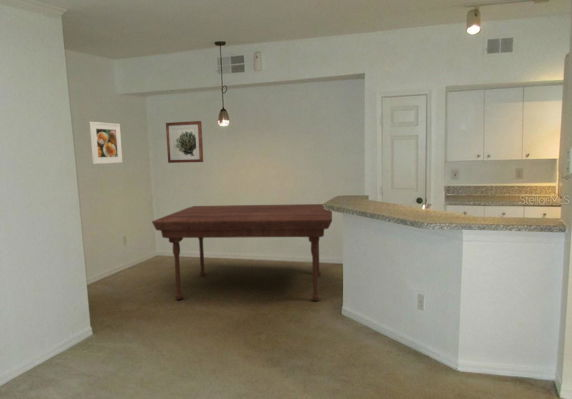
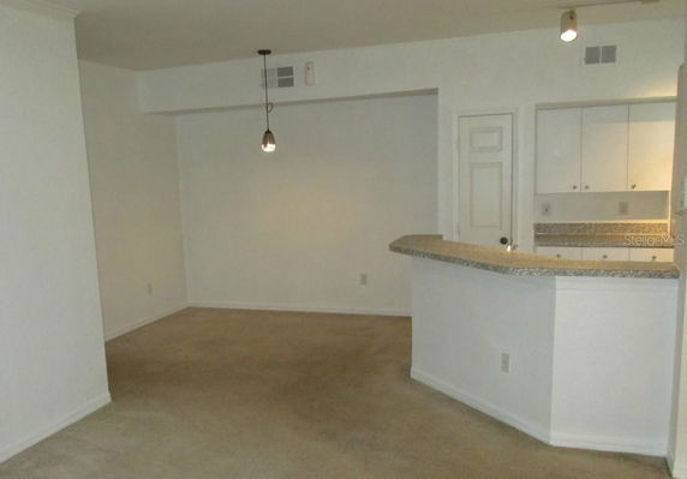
- wall art (184, 142)
- dining table (252, 236)
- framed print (106, 143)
